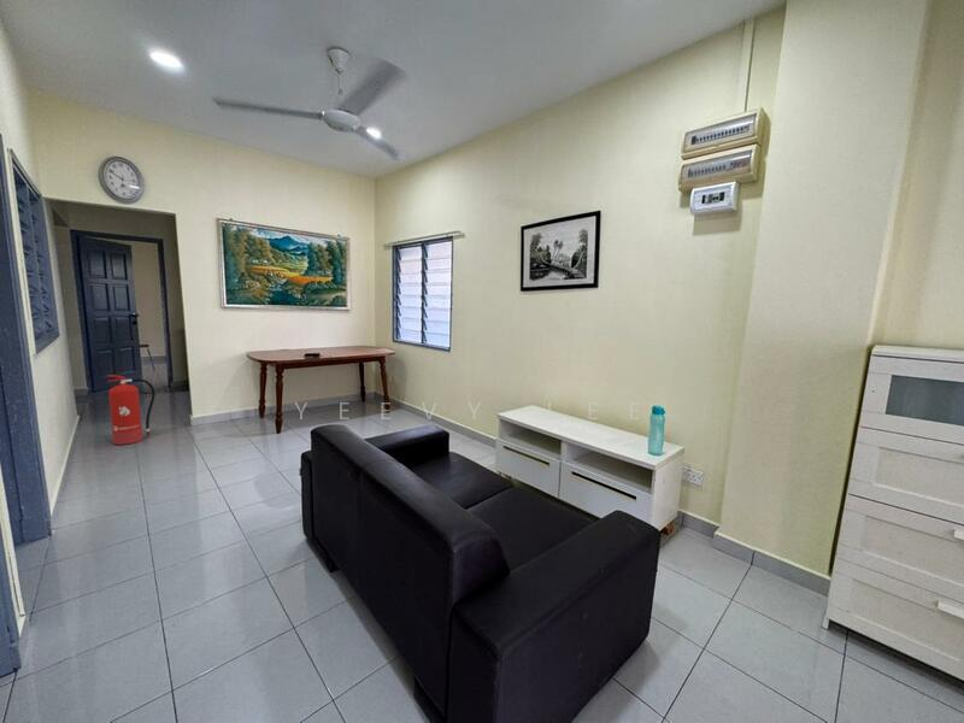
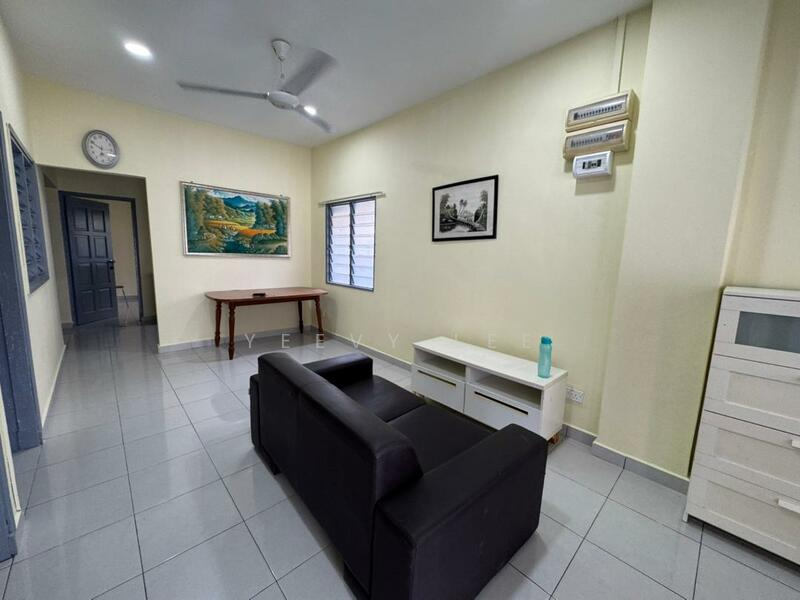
- fire extinguisher (133, 406)
